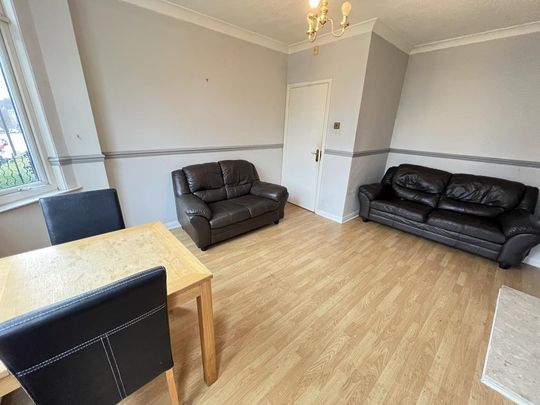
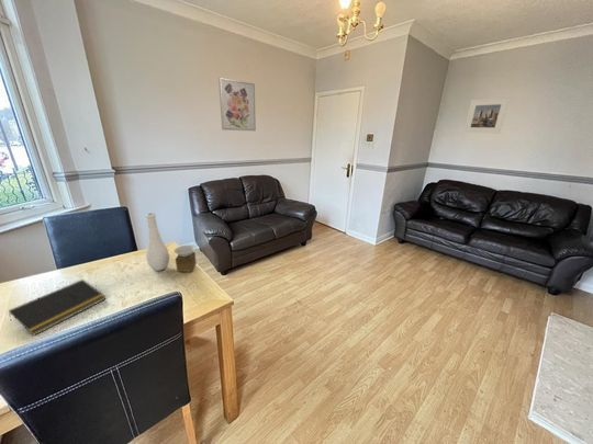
+ wall art (238, 106)
+ notepad (60, 304)
+ vase (164, 243)
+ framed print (485, 116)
